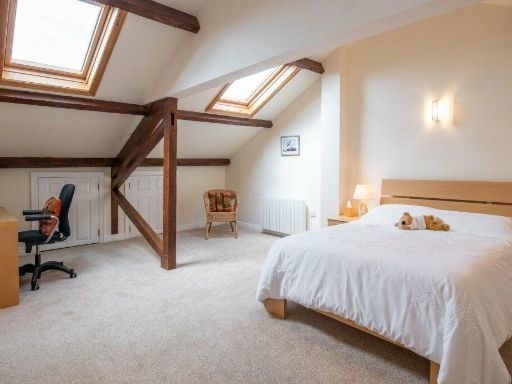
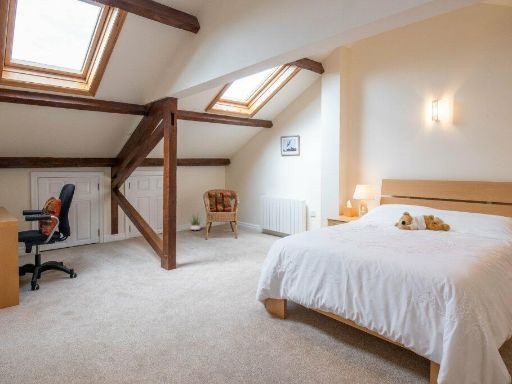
+ potted plant (195, 221)
